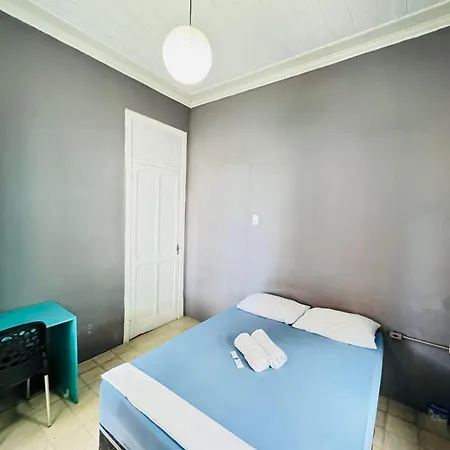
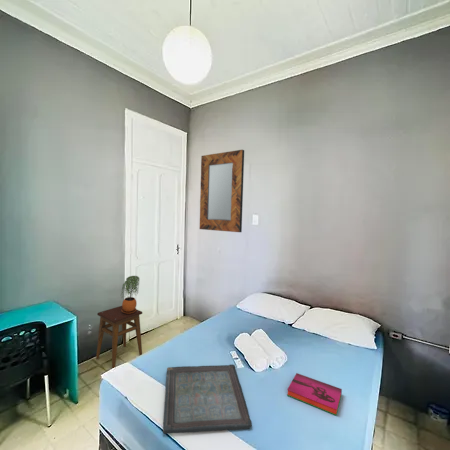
+ stool (119, 334)
+ serving tray (203, 393)
+ home mirror (220, 192)
+ potted plant (128, 293)
+ hardback book (314, 391)
